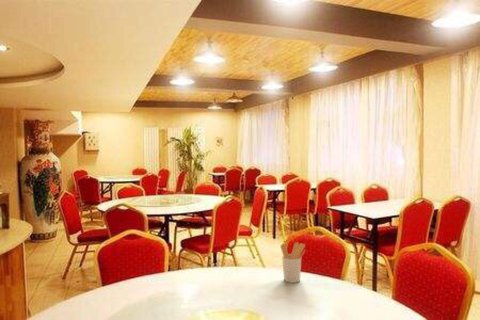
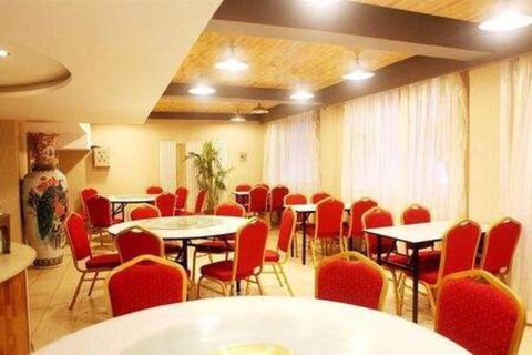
- utensil holder (294, 261)
